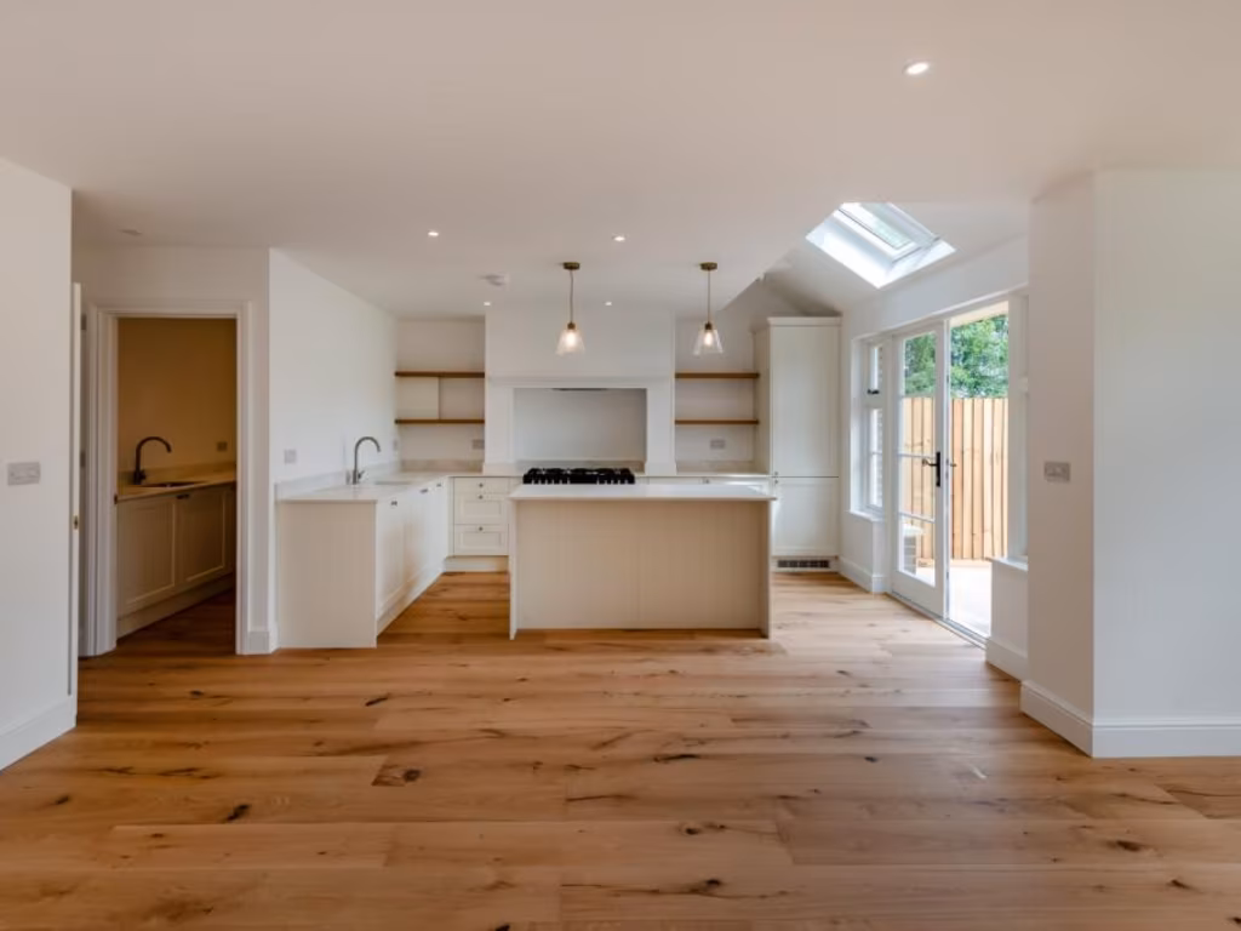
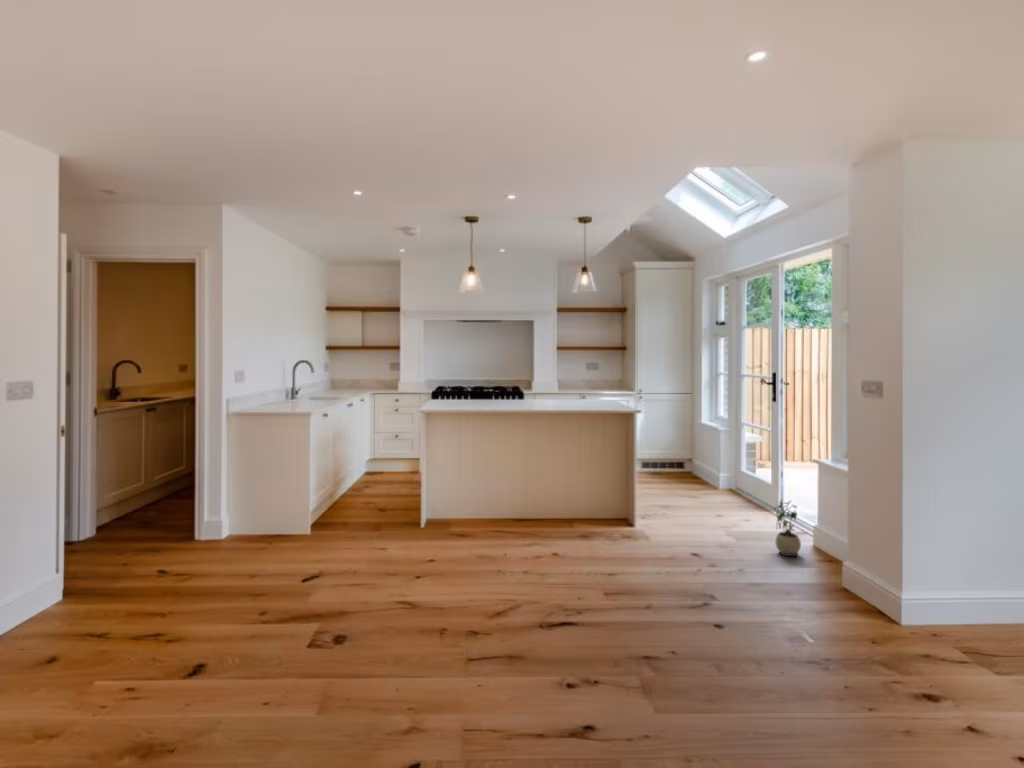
+ potted plant (786, 527)
